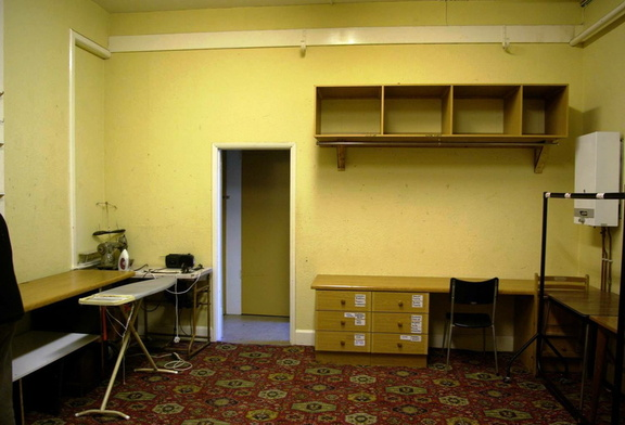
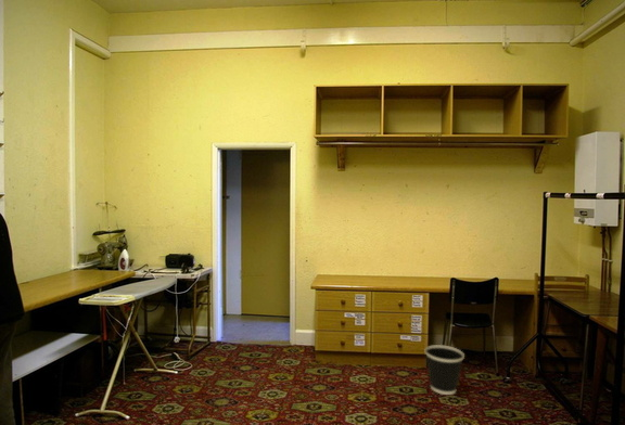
+ wastebasket (443, 370)
